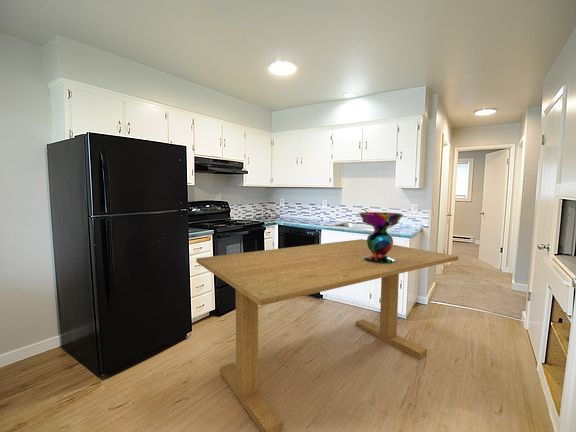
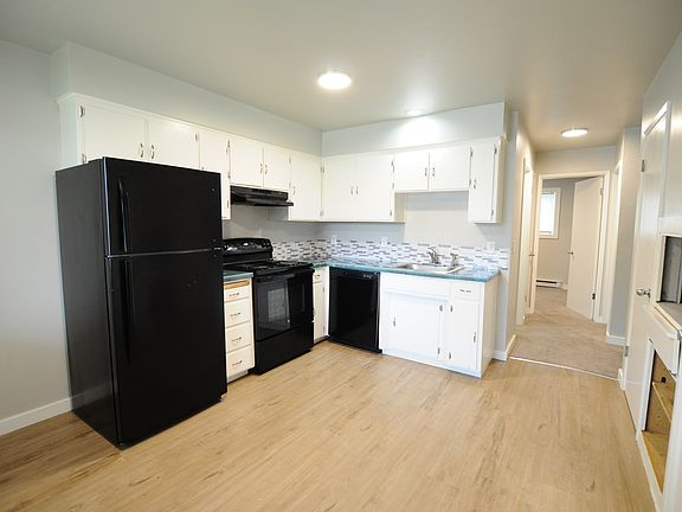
- decorative bowl (379, 236)
- dining table (326, 290)
